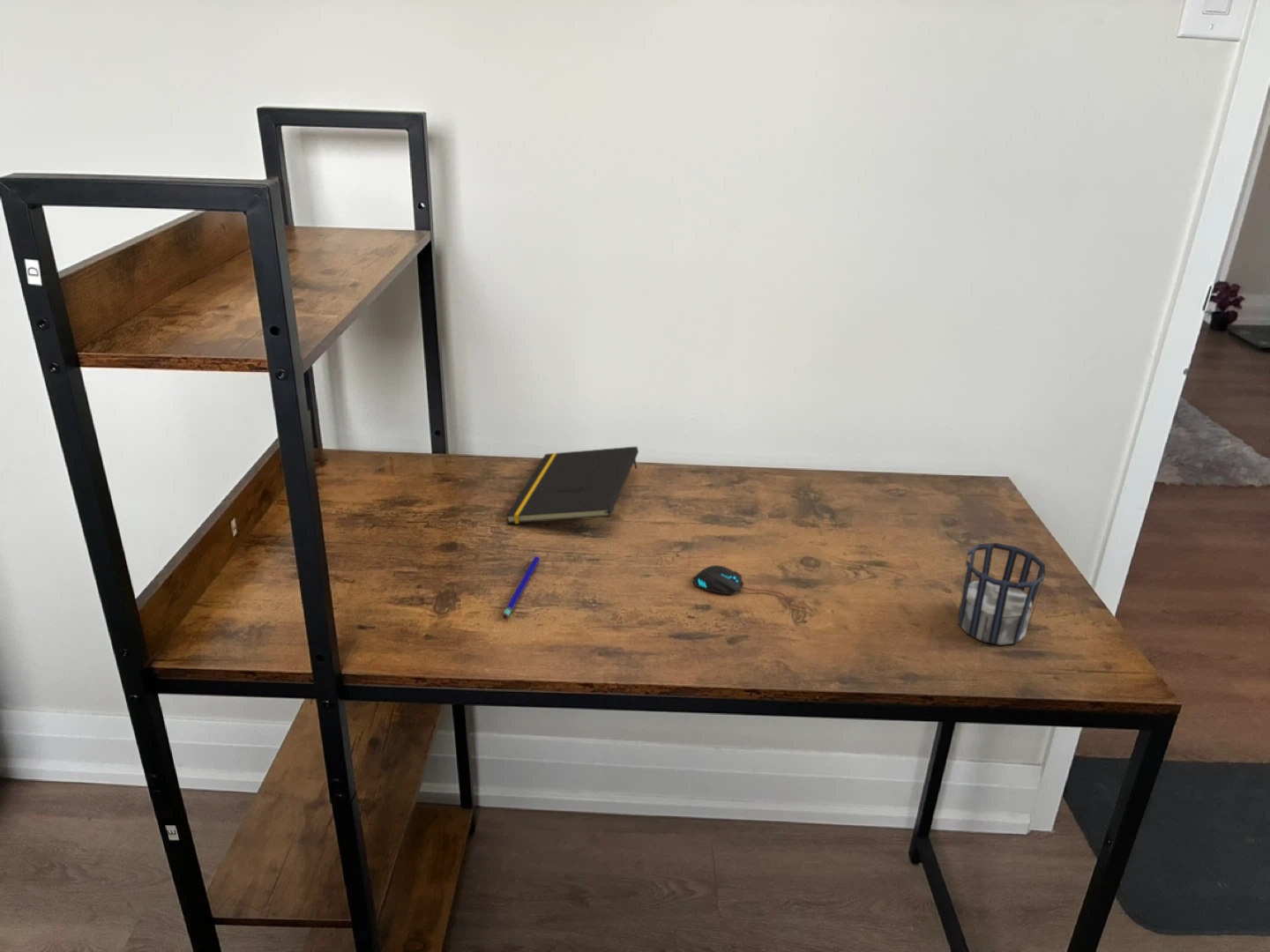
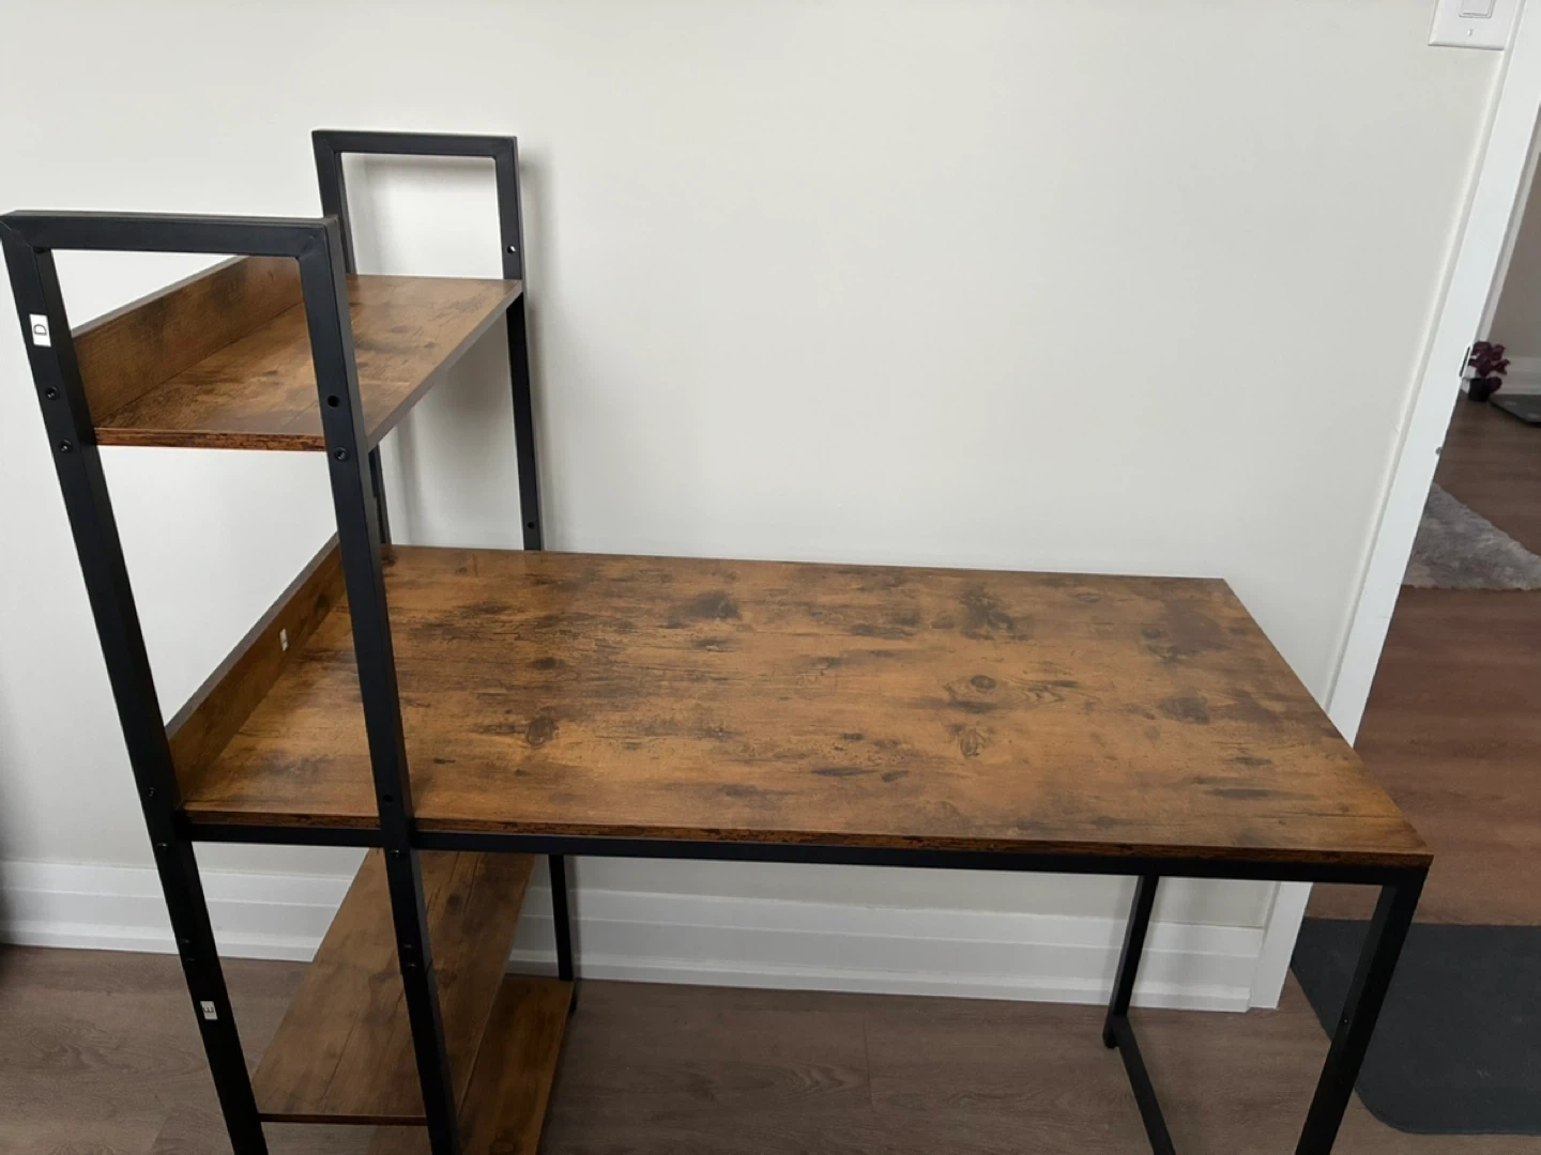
- cup (998, 594)
- notepad (575, 483)
- pen (521, 586)
- mouse (747, 588)
